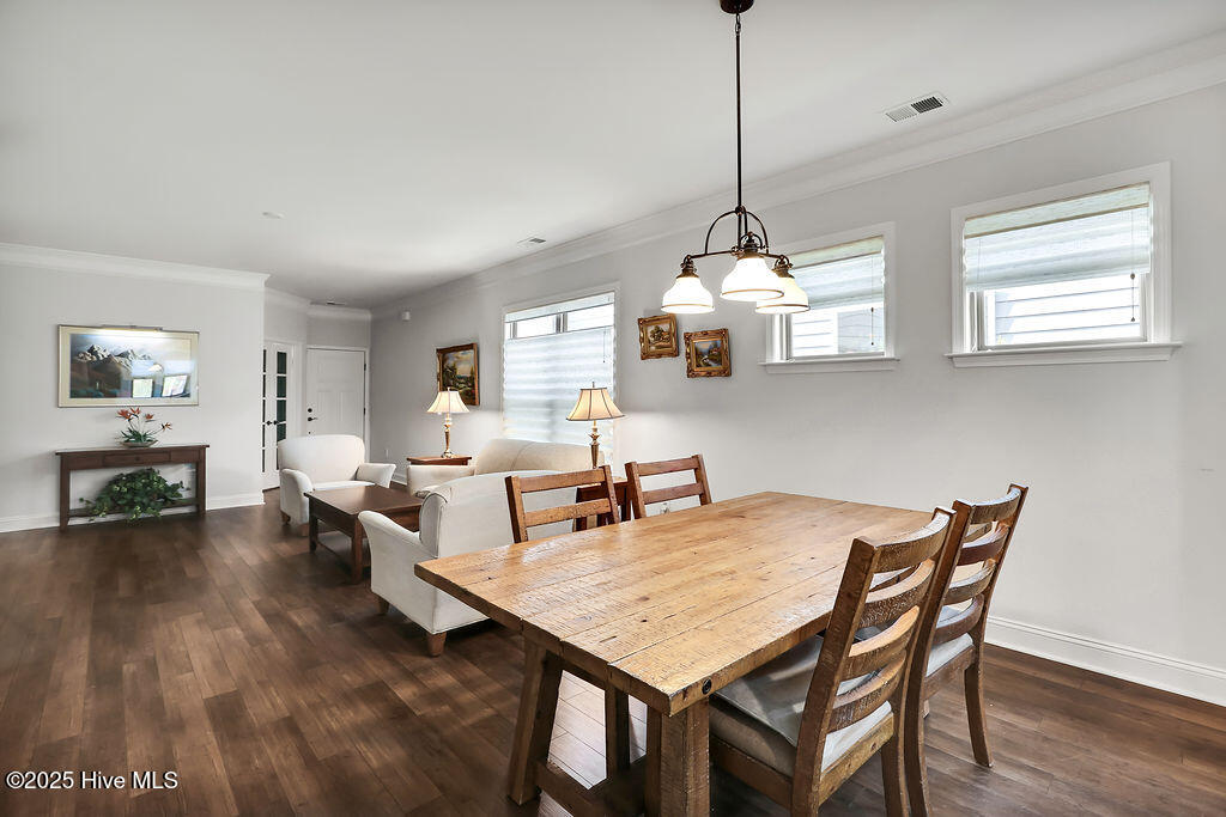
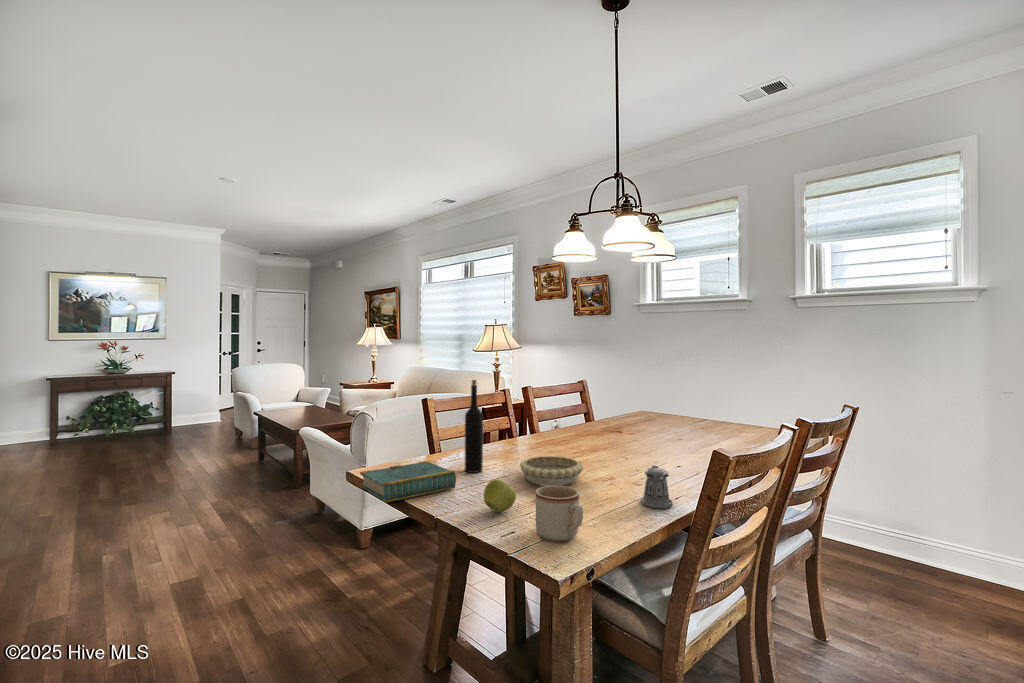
+ pepper shaker (656, 485)
+ apple (499, 495)
+ wine bottle (473, 425)
+ mug (561, 514)
+ decorative bowl (551, 470)
+ book (409, 479)
